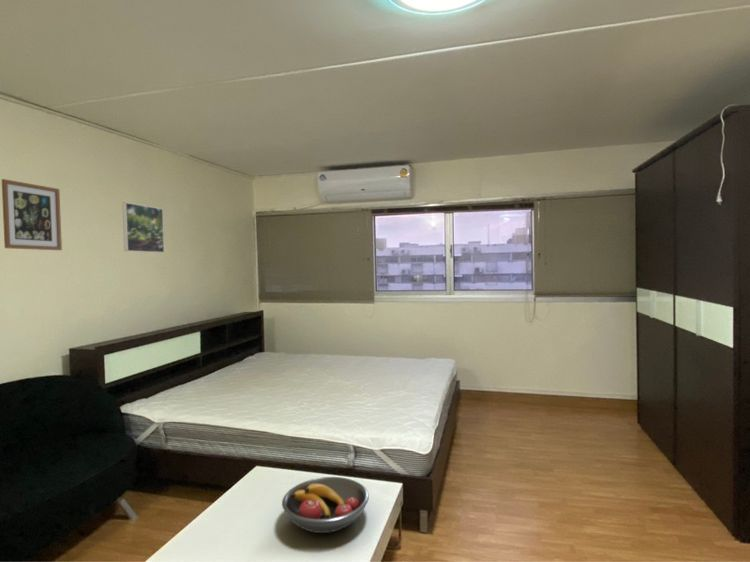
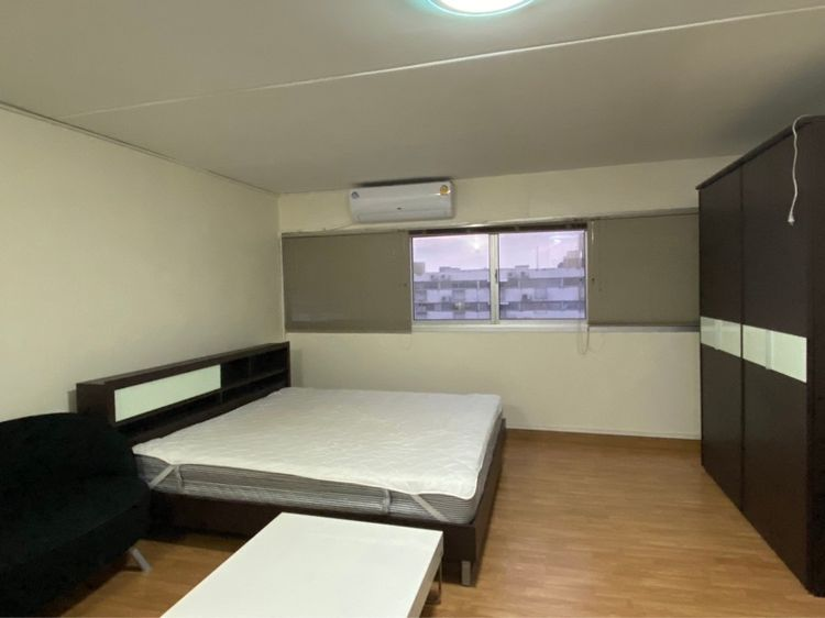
- wall art (33, 216)
- fruit bowl (326, 505)
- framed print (144, 229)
